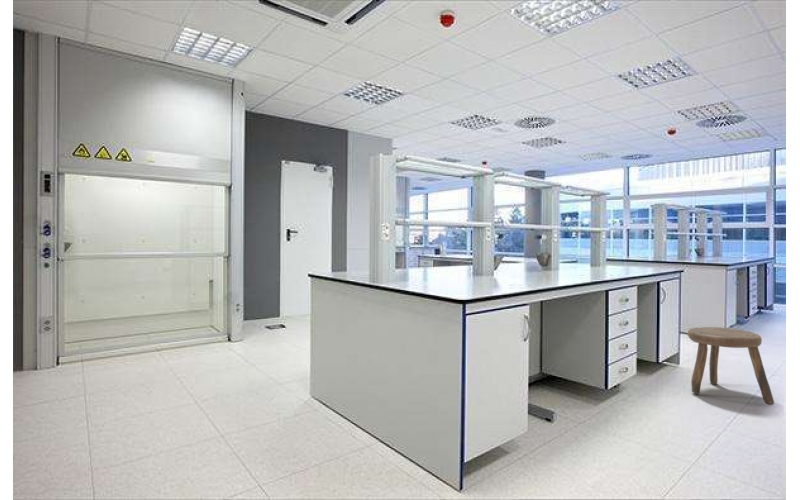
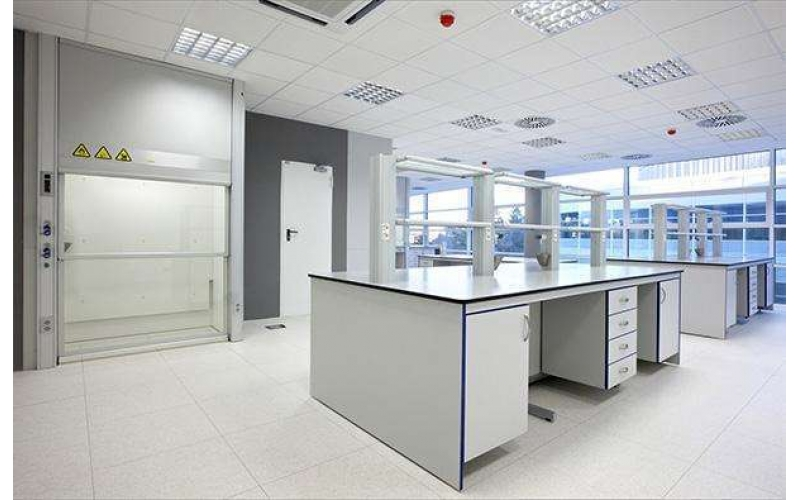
- stool (717, 363)
